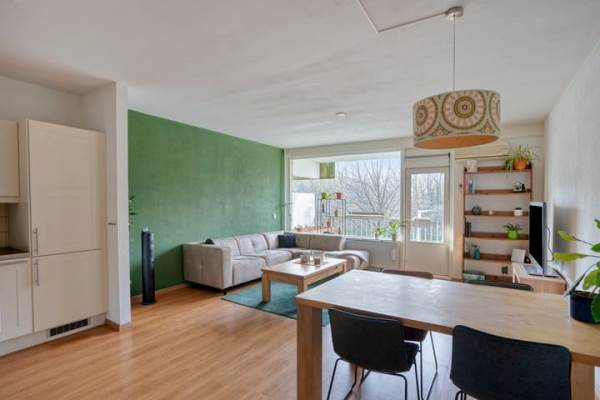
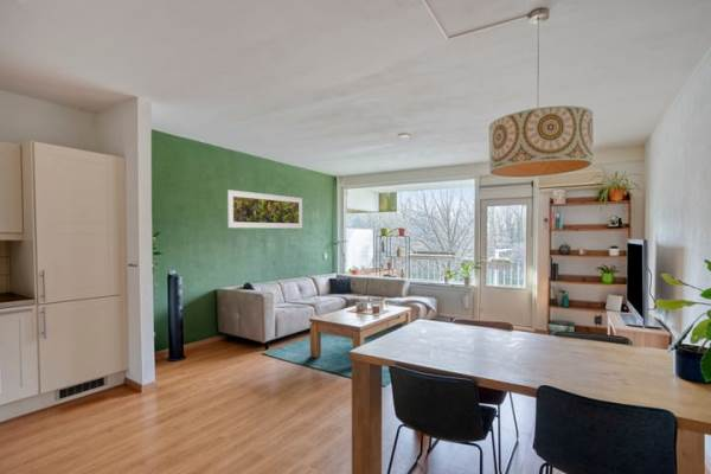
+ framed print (269, 211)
